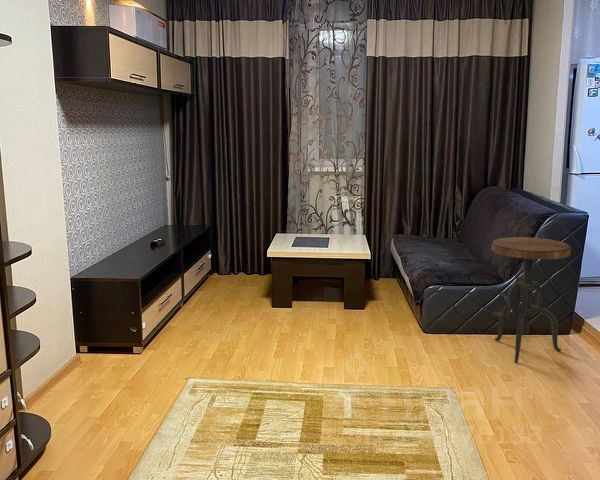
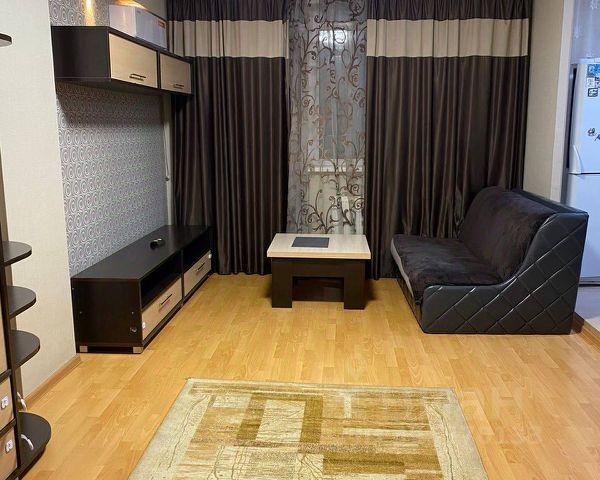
- side table (527, 298)
